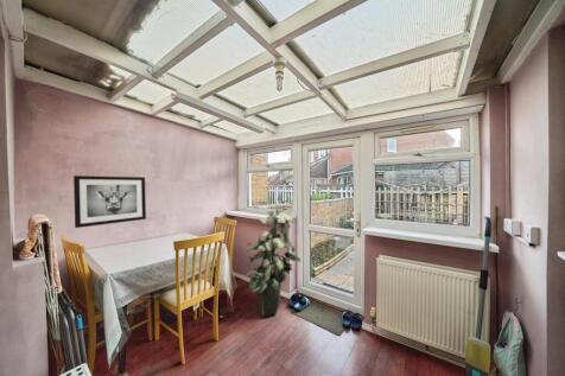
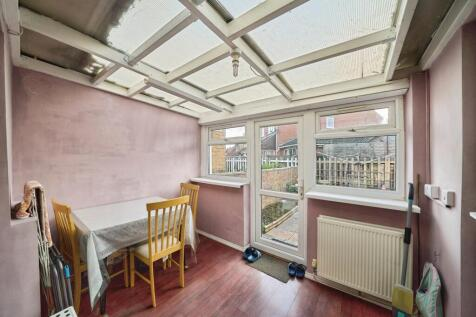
- indoor plant (269, 257)
- wall art (113, 199)
